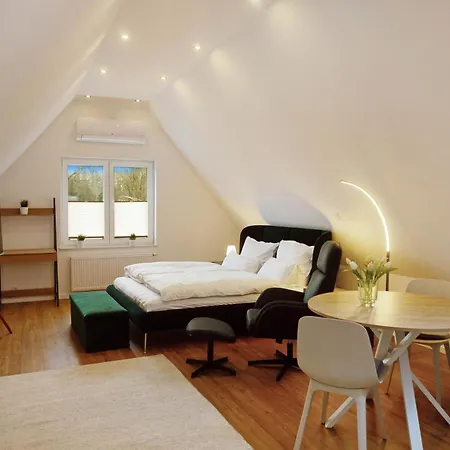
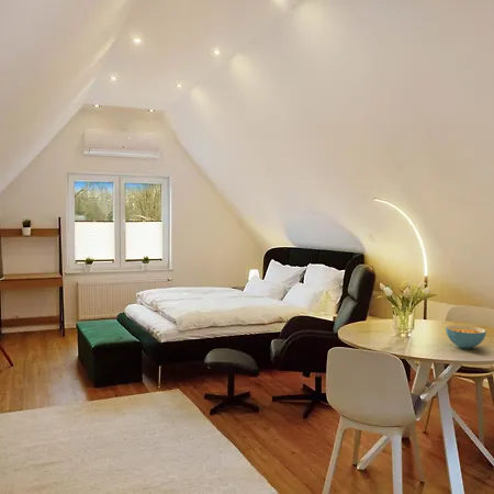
+ cereal bowl (464, 338)
